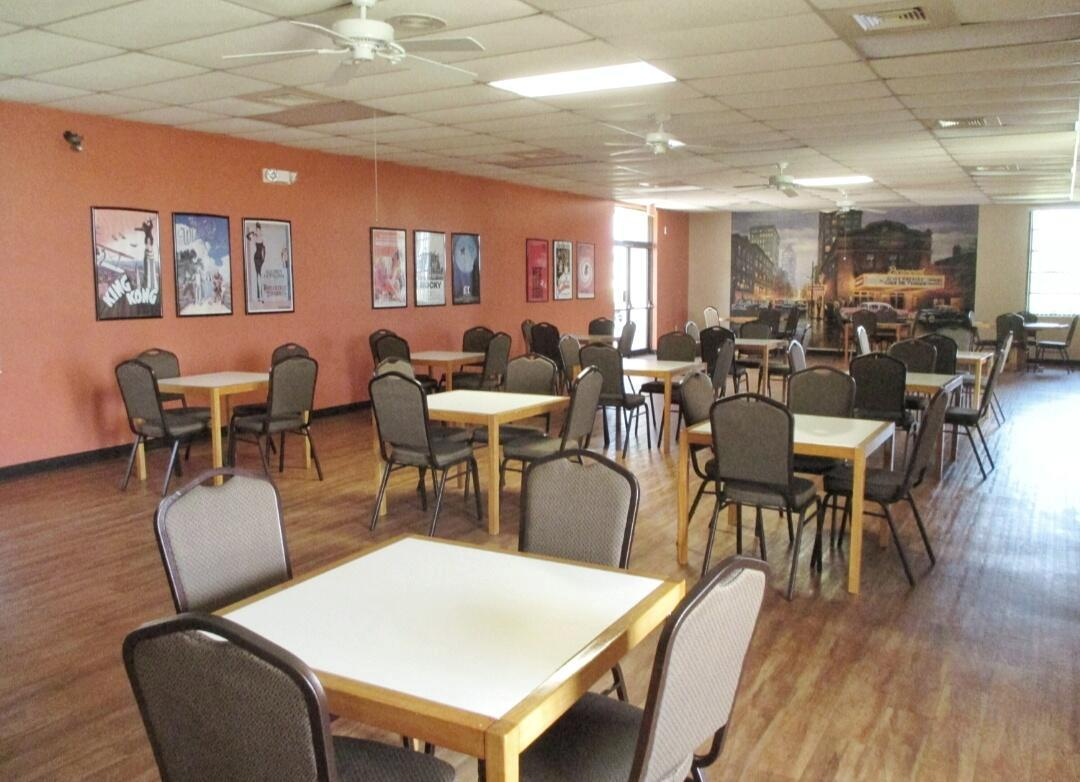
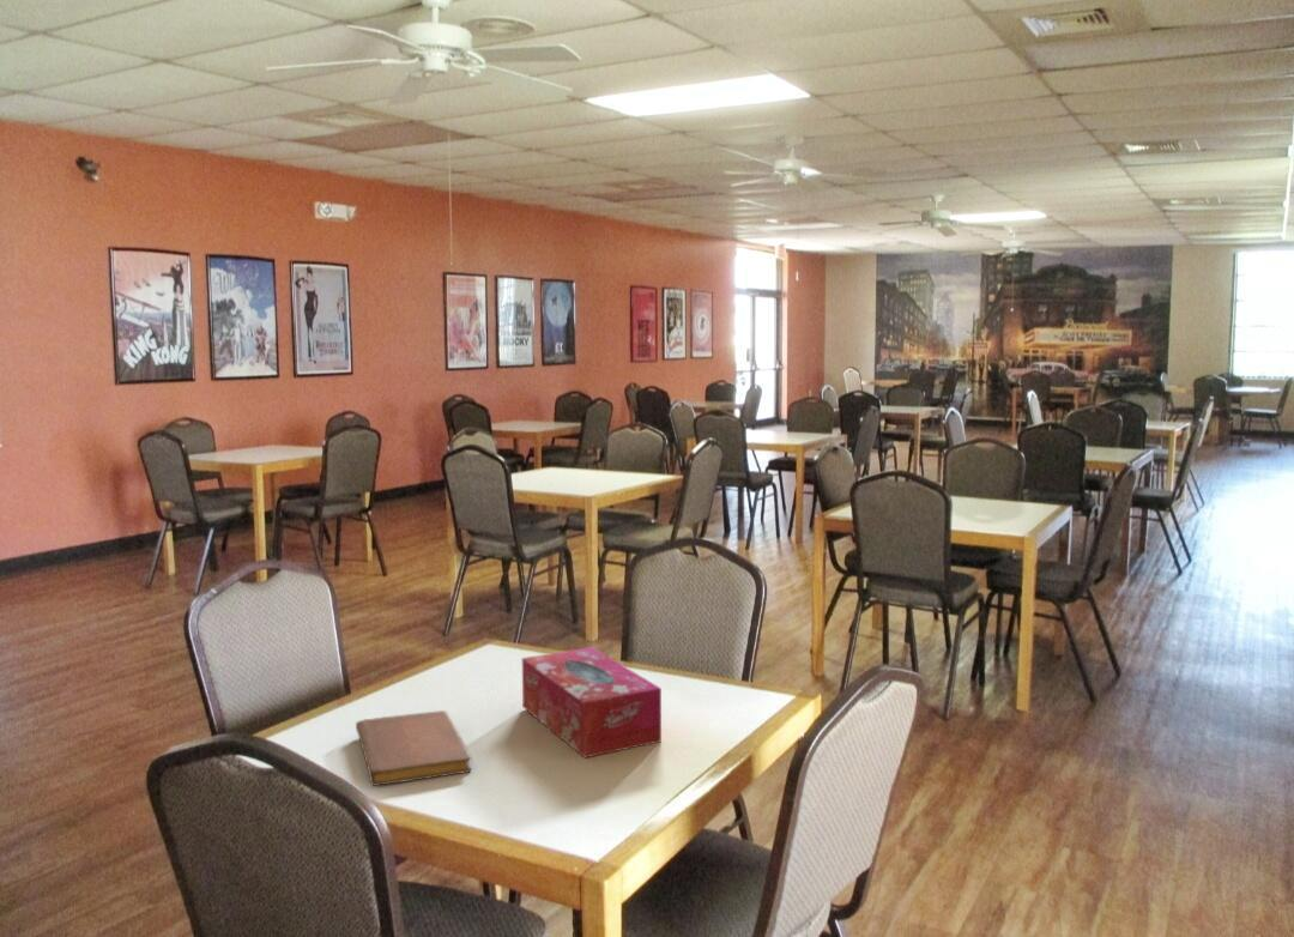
+ notebook (411, 744)
+ tissue box (588, 697)
